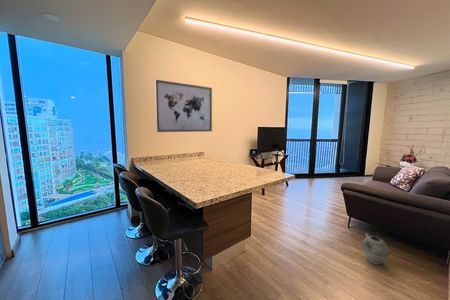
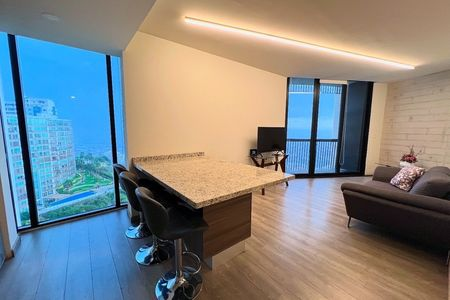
- wall art (186, 108)
- ceramic jug (372, 248)
